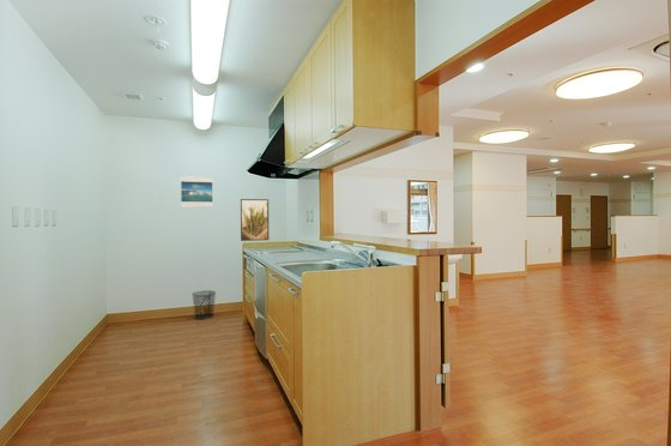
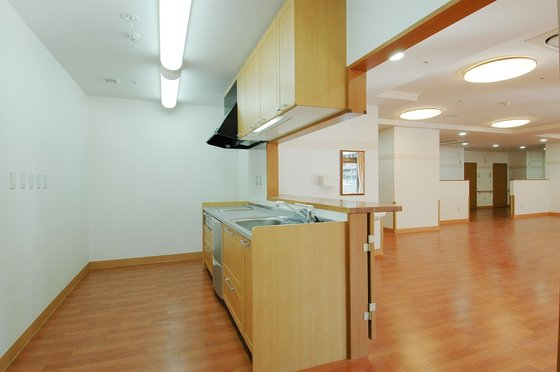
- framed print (254, 219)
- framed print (197, 192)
- waste bin (204, 305)
